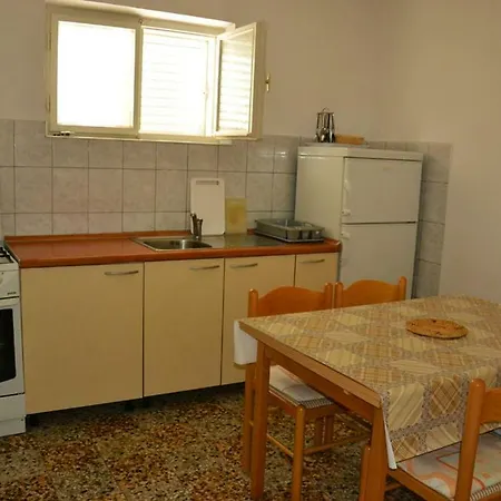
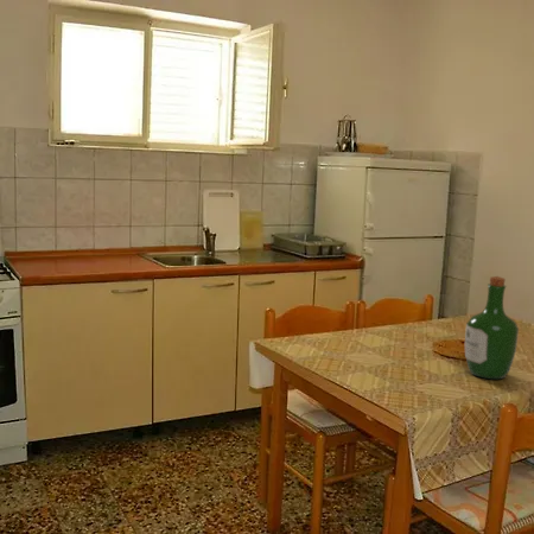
+ wine bottle (491, 325)
